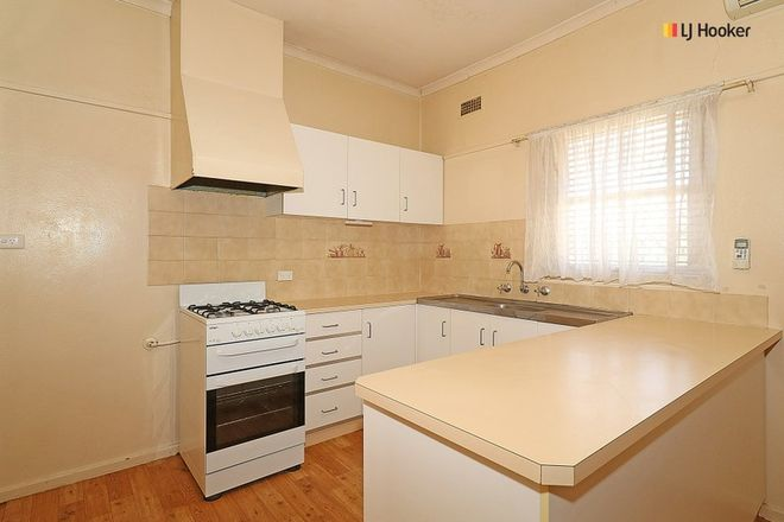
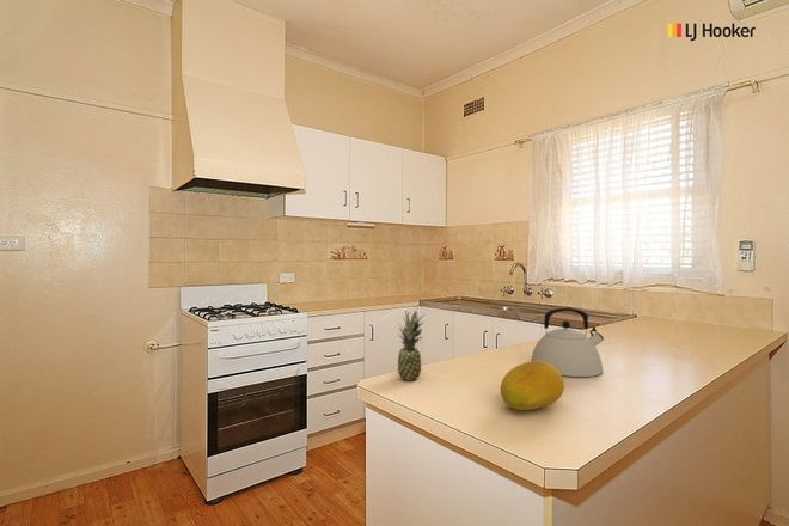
+ fruit (530, 385)
+ fruit (410, 343)
+ kettle (567, 337)
